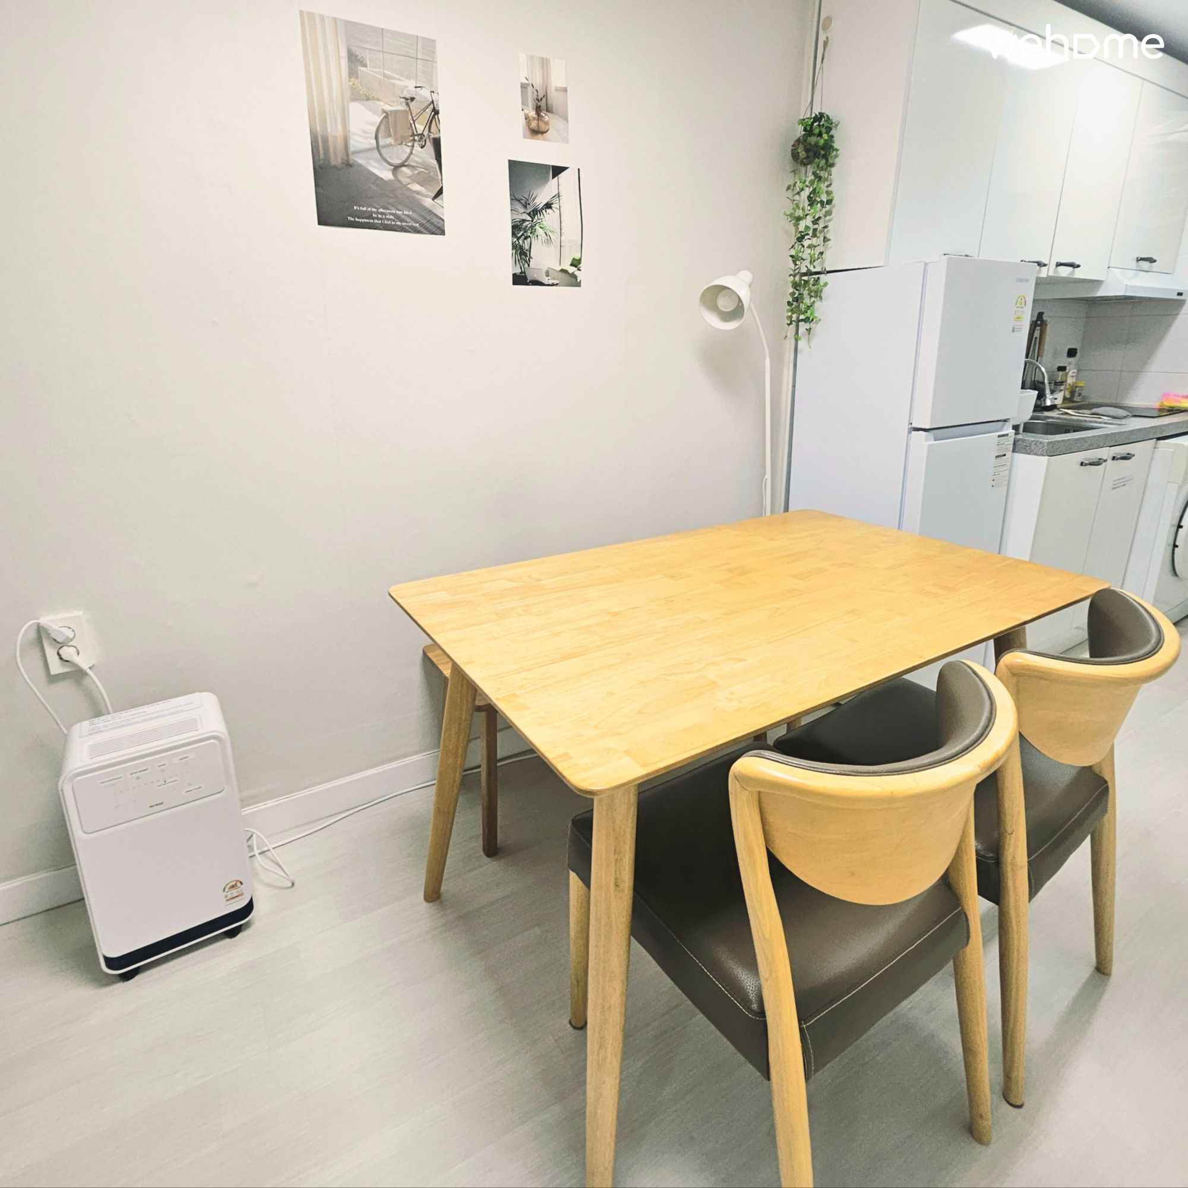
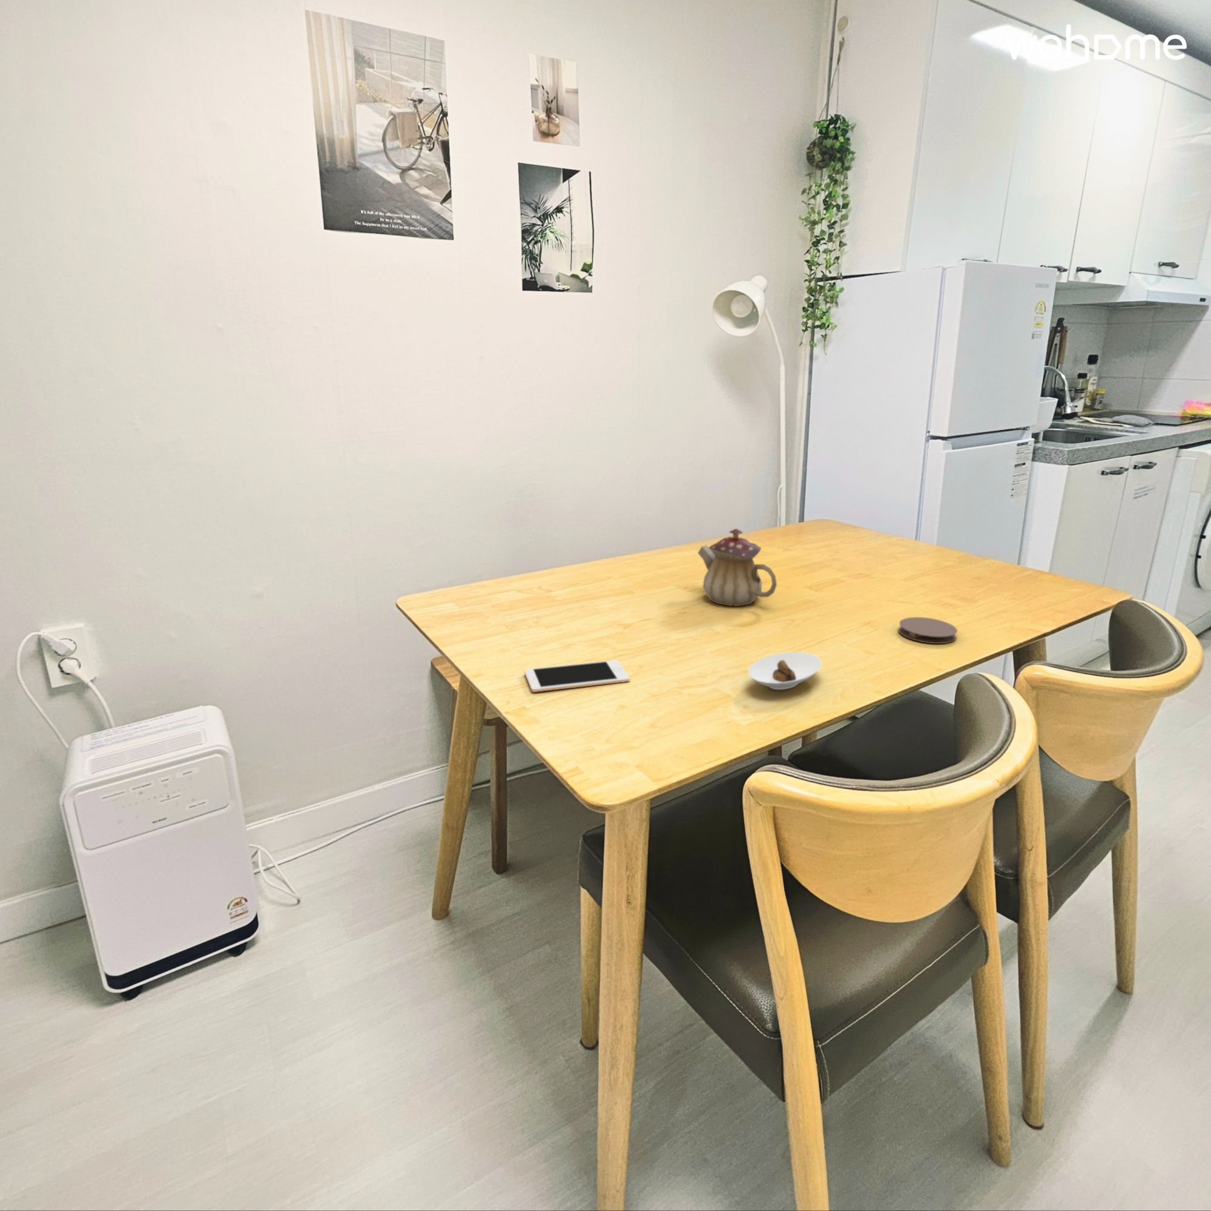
+ saucer (785, 673)
+ teapot (736, 564)
+ cell phone (577, 675)
+ coaster (927, 630)
